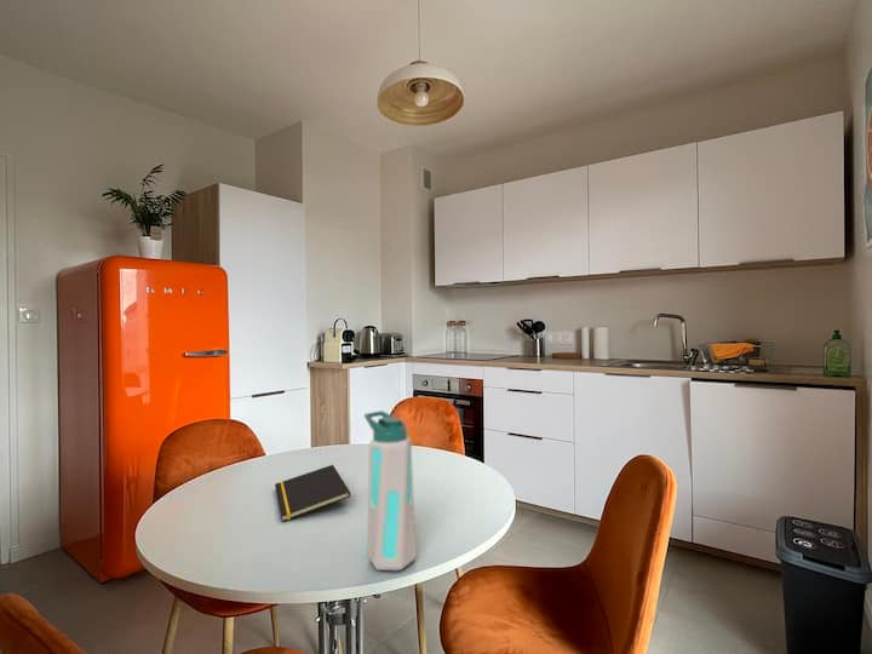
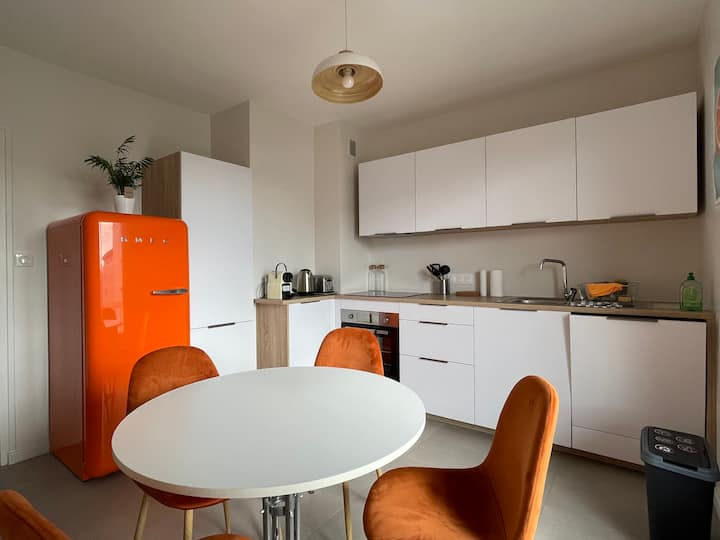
- notepad (310, 489)
- water bottle (388, 487)
